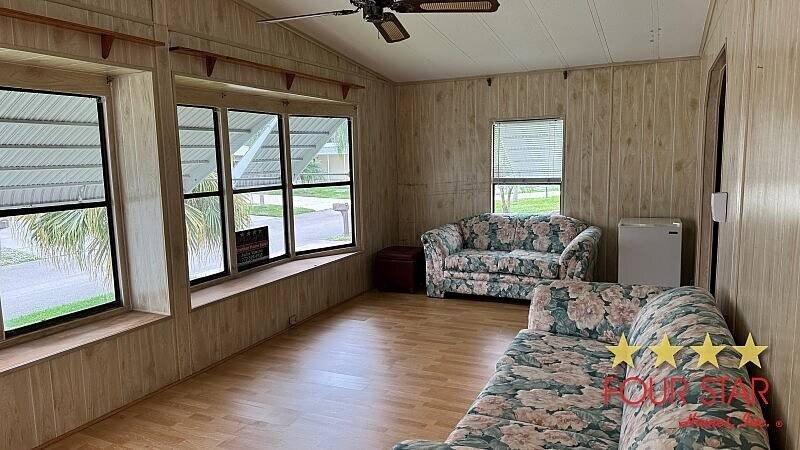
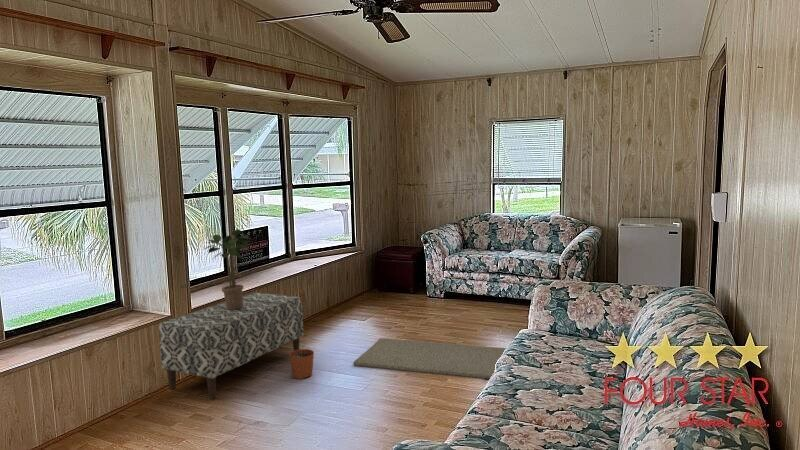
+ bench (237, 339)
+ rug (459, 358)
+ potted plant (233, 268)
+ plant pot (301, 358)
